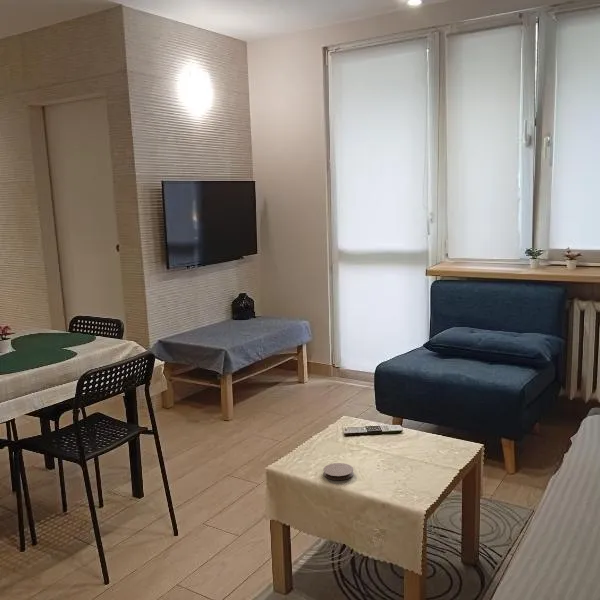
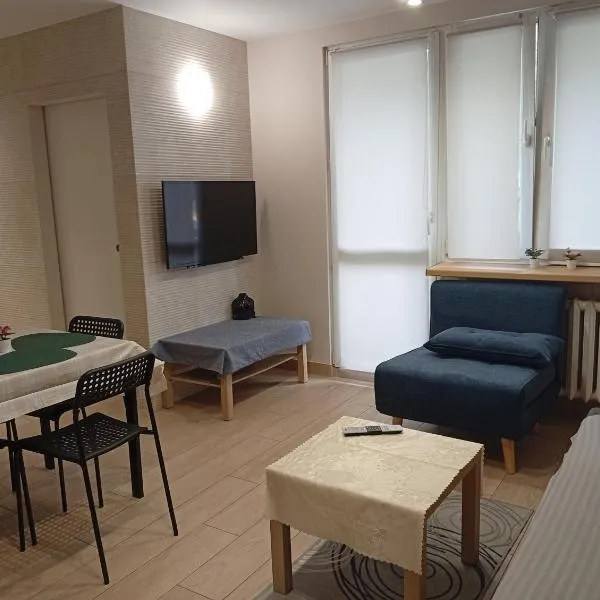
- coaster (338, 471)
